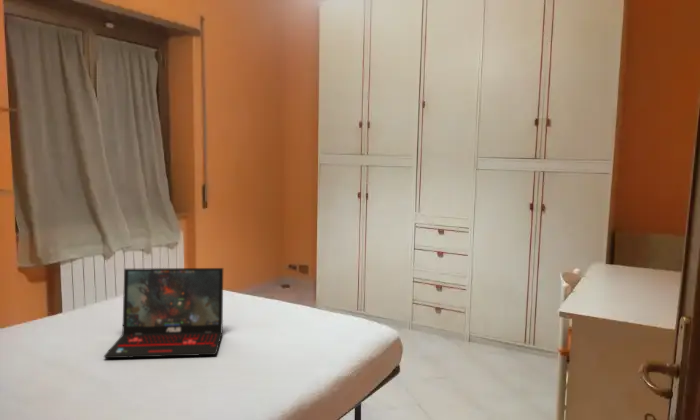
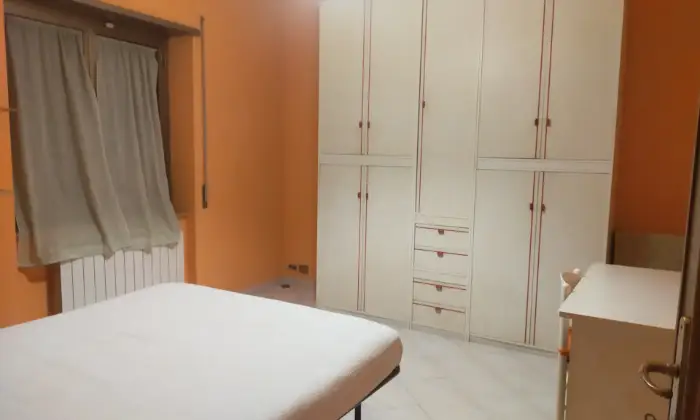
- laptop (168, 310)
